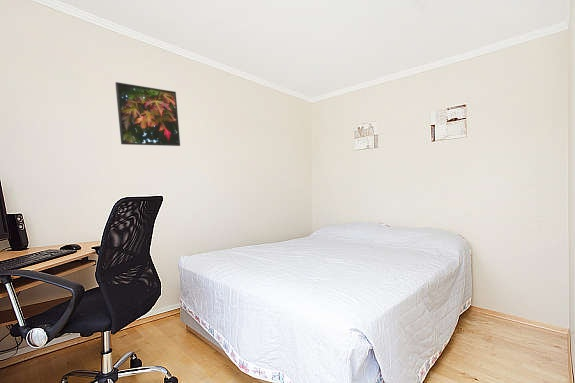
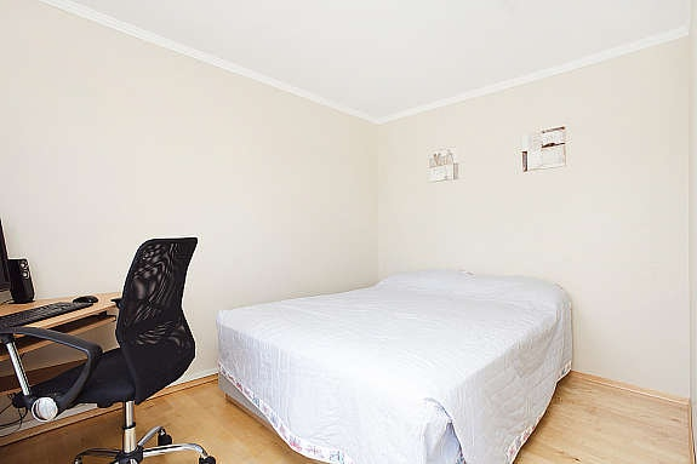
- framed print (150, 116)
